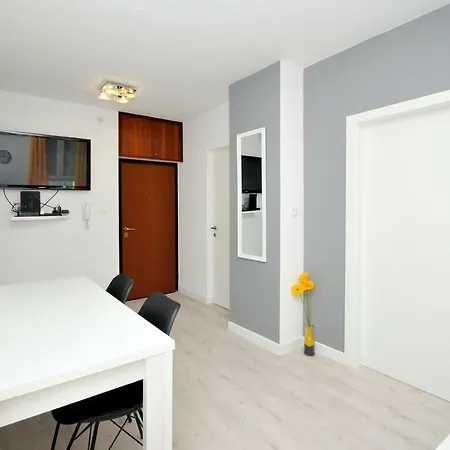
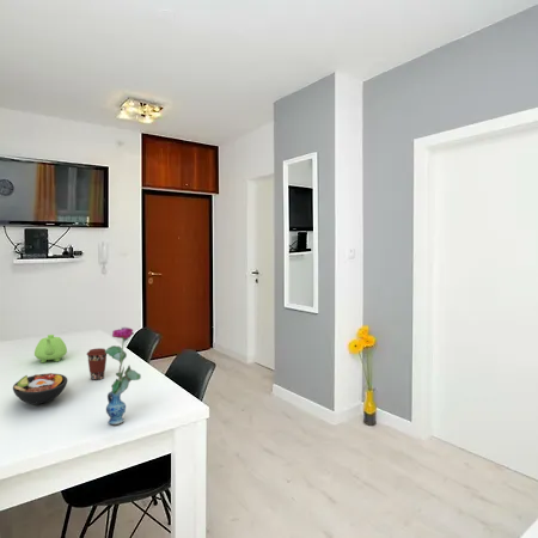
+ vase (122, 372)
+ teakettle (50, 347)
+ coffee cup (97, 363)
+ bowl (41, 389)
